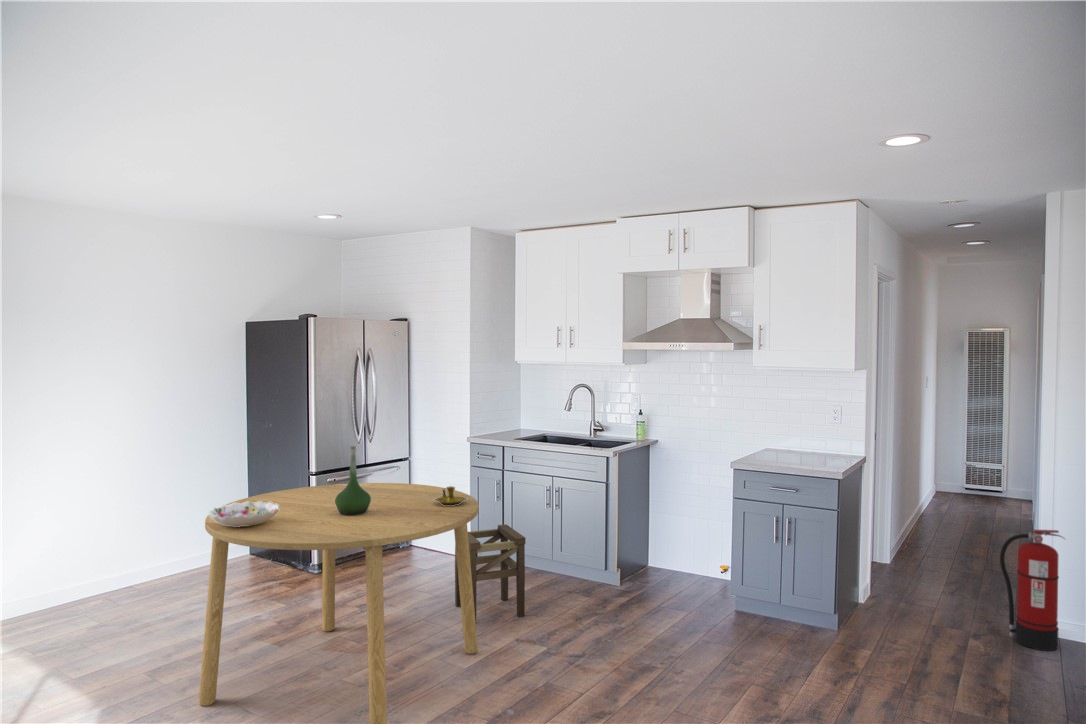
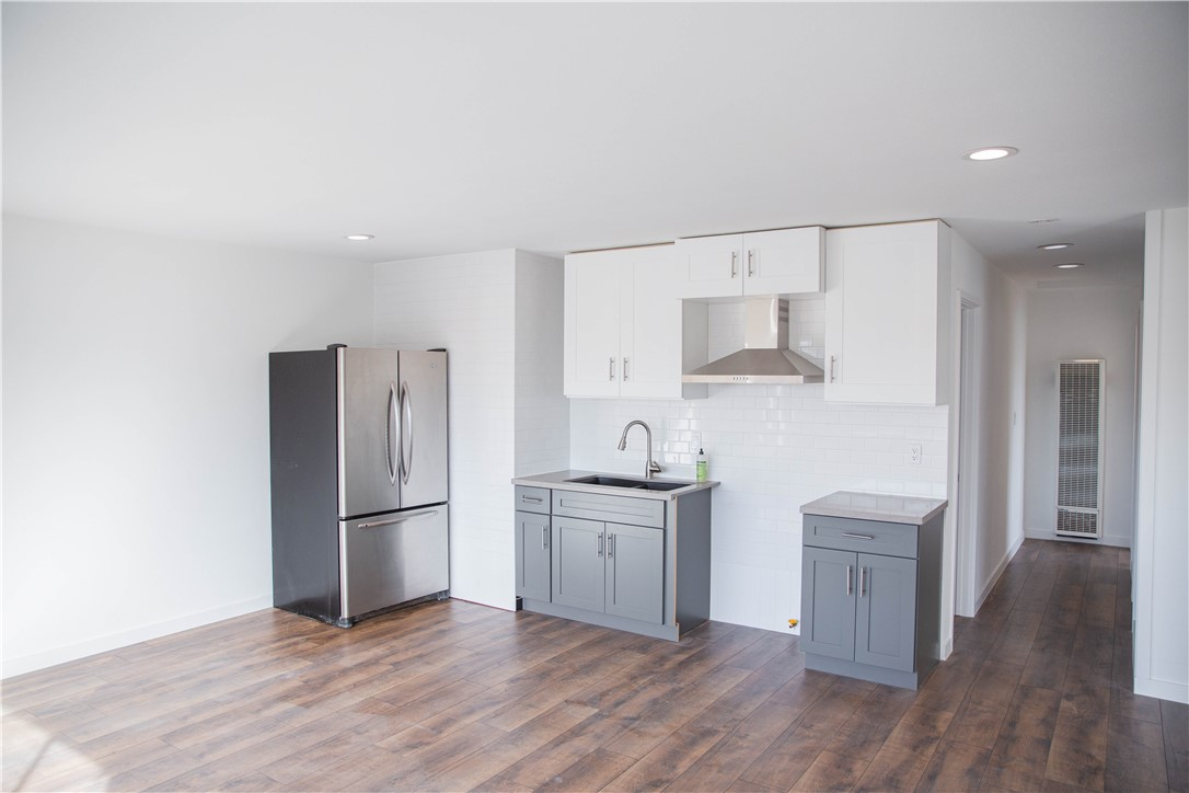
- candlestick (449, 494)
- dining table (334, 591)
- decorative bowl (244, 515)
- stool (489, 572)
- fire extinguisher (1031, 585)
- vase (353, 479)
